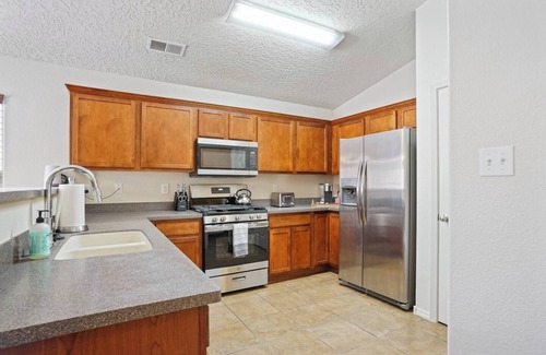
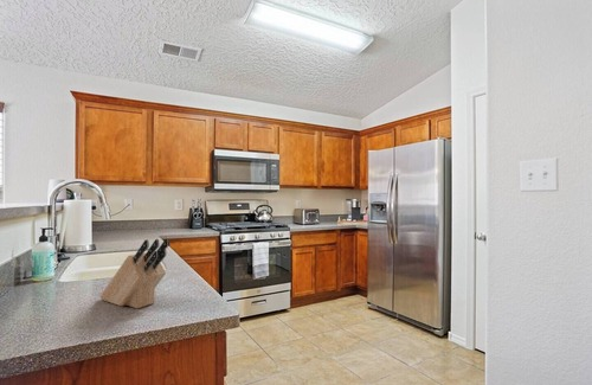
+ knife block (135, 269)
